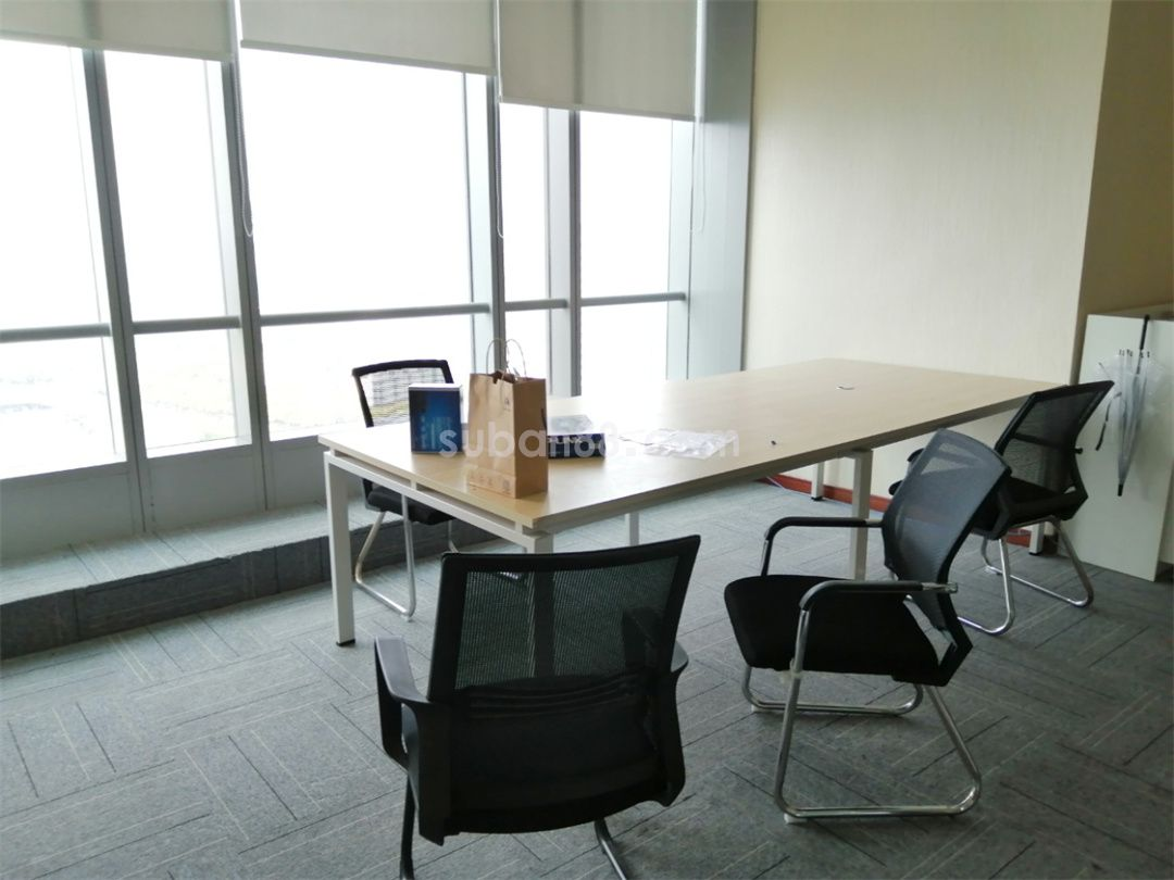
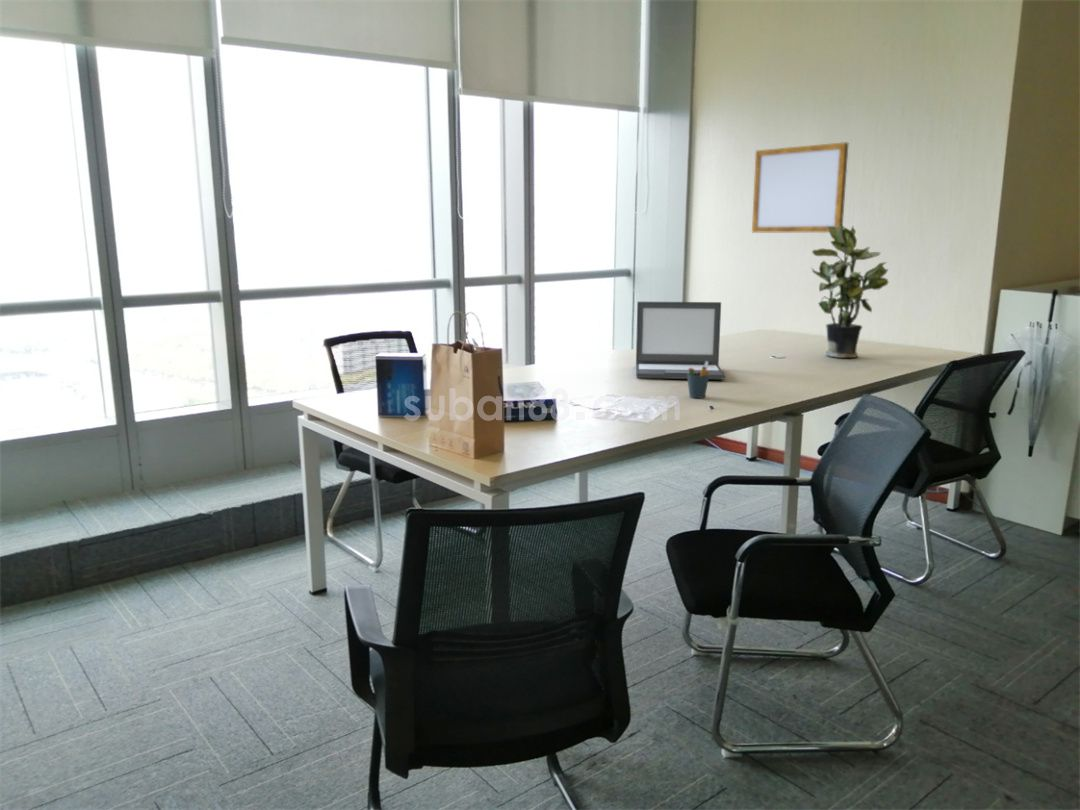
+ writing board (797, 190)
+ laptop (679, 339)
+ potted plant (847, 291)
+ pen holder (698, 379)
